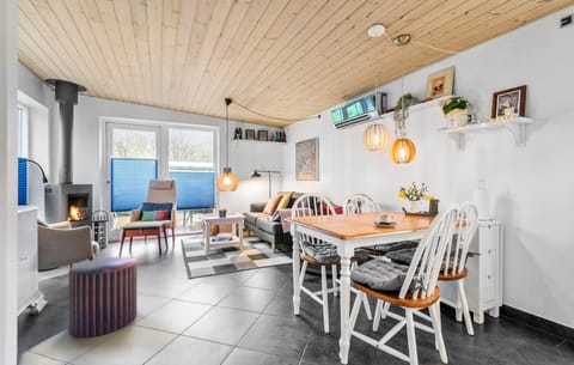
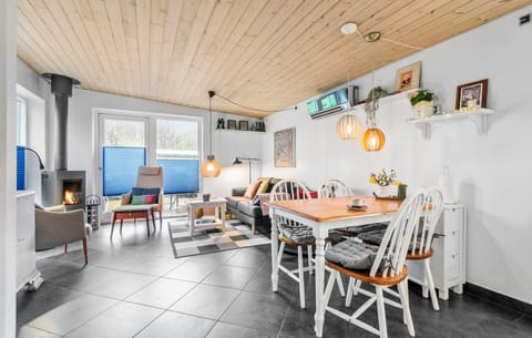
- pouf (104, 292)
